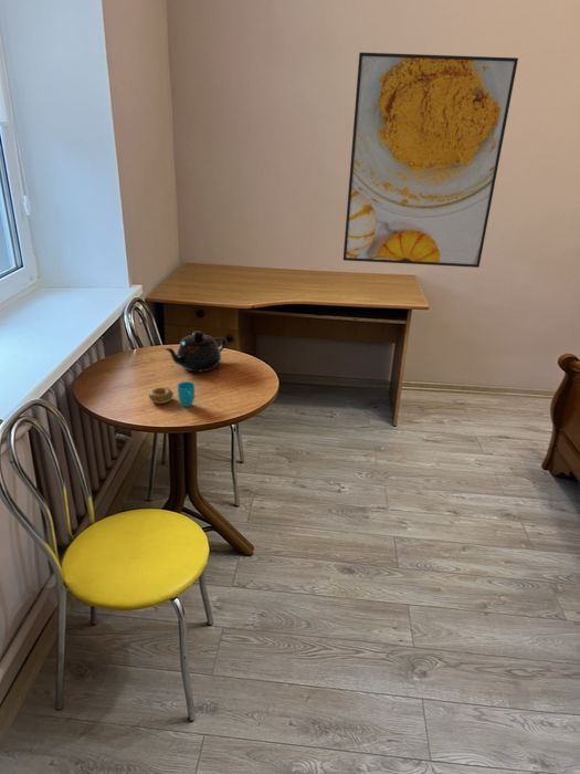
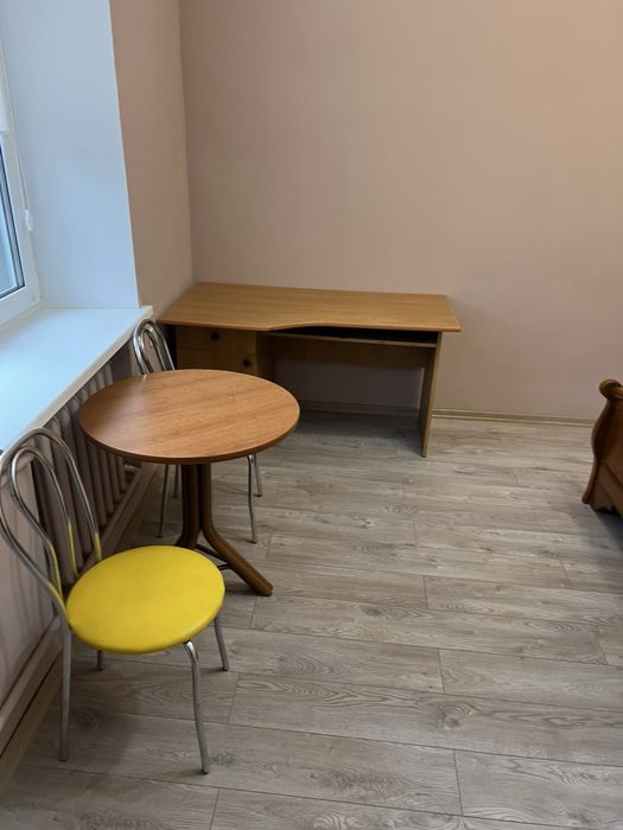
- teapot (196, 349)
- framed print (423, 167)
- cup (171, 394)
